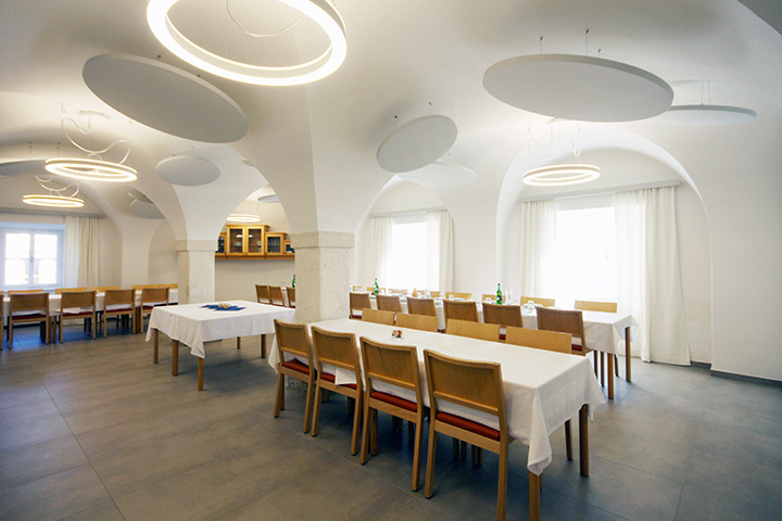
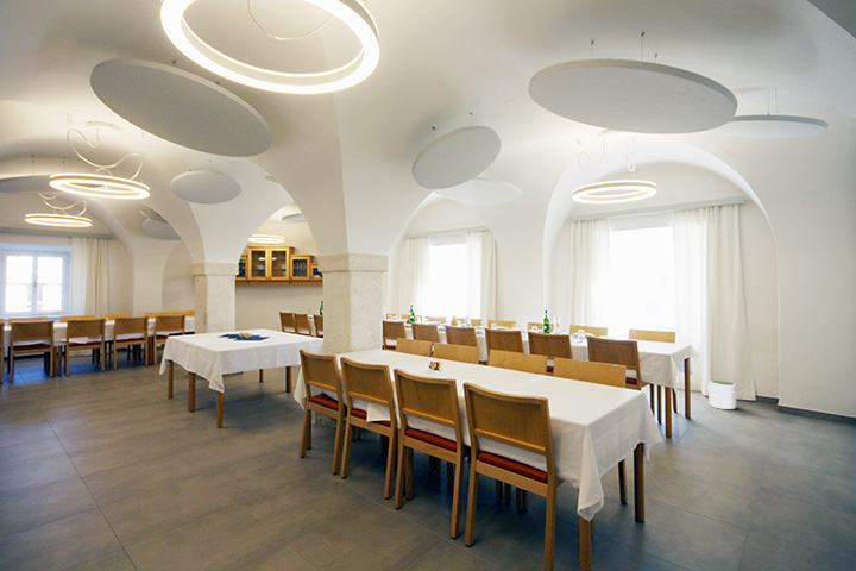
+ plant pot (722, 394)
